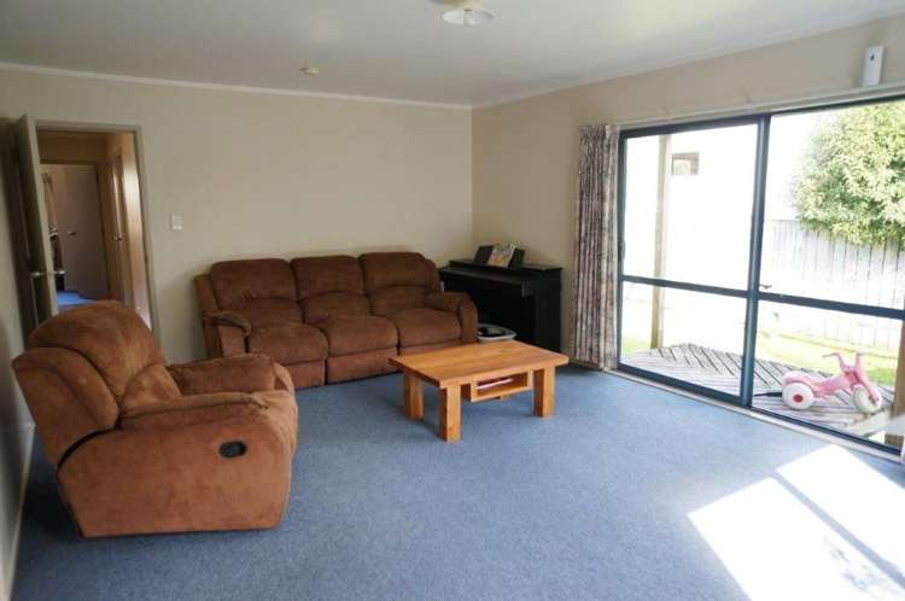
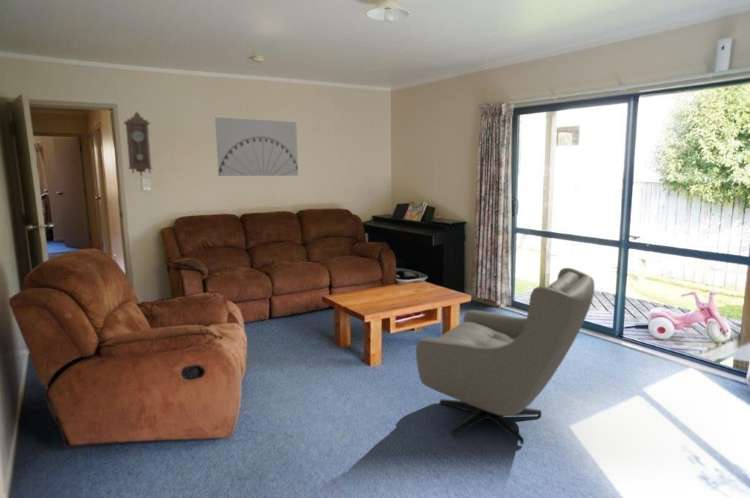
+ wall art (258, 148)
+ pendulum clock (138, 144)
+ armchair (507, 348)
